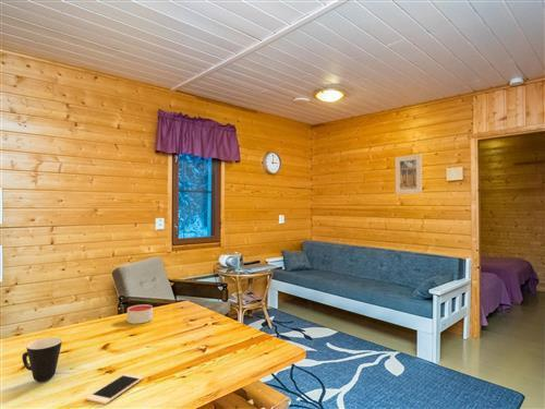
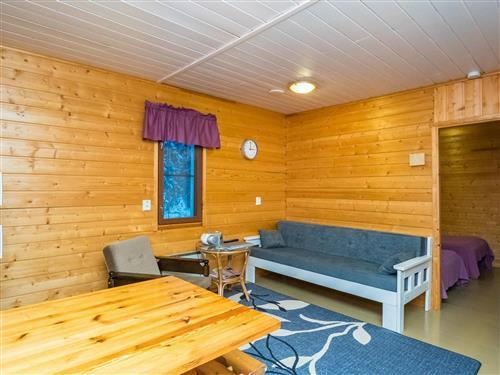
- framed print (408, 175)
- mug (40, 361)
- cell phone (116, 387)
- candle (140, 313)
